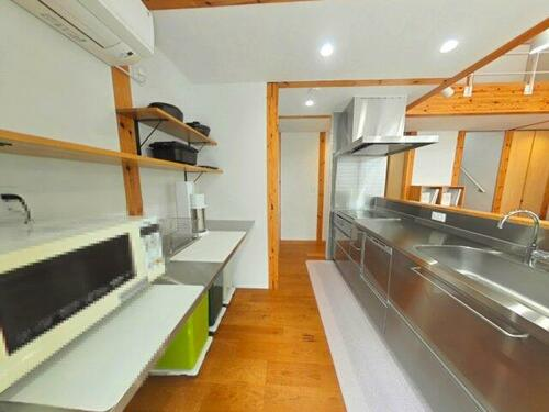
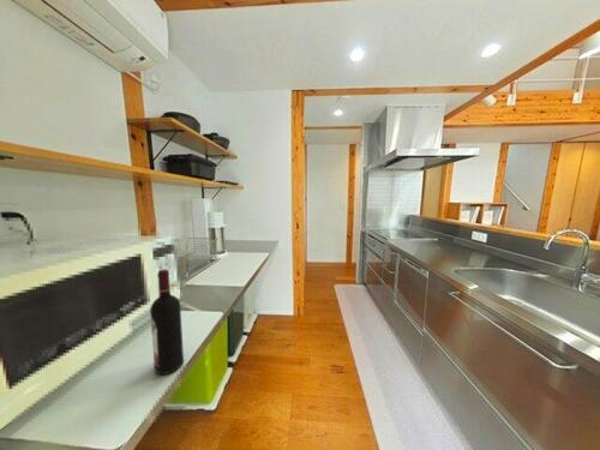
+ wine bottle (166, 319)
